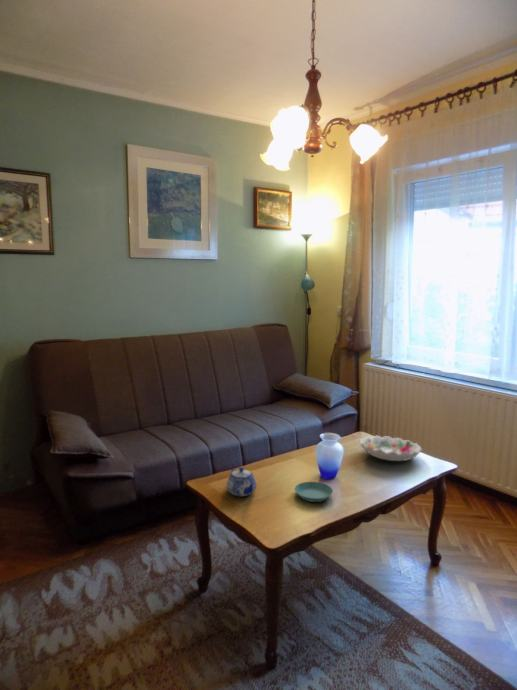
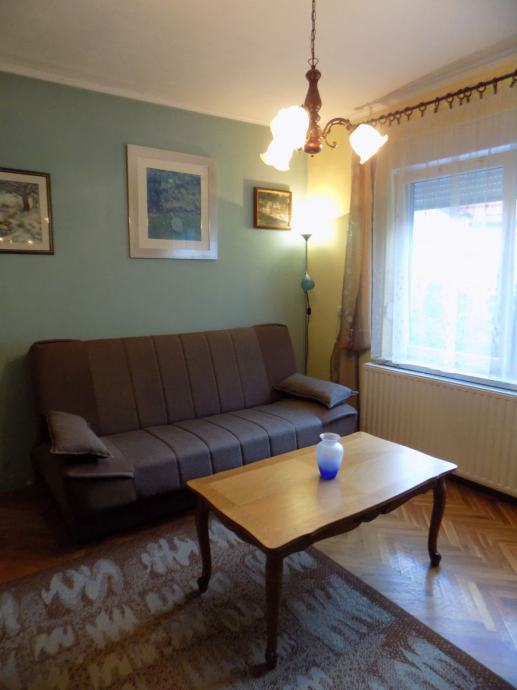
- decorative bowl (389, 449)
- teapot (242, 481)
- saucer (313, 492)
